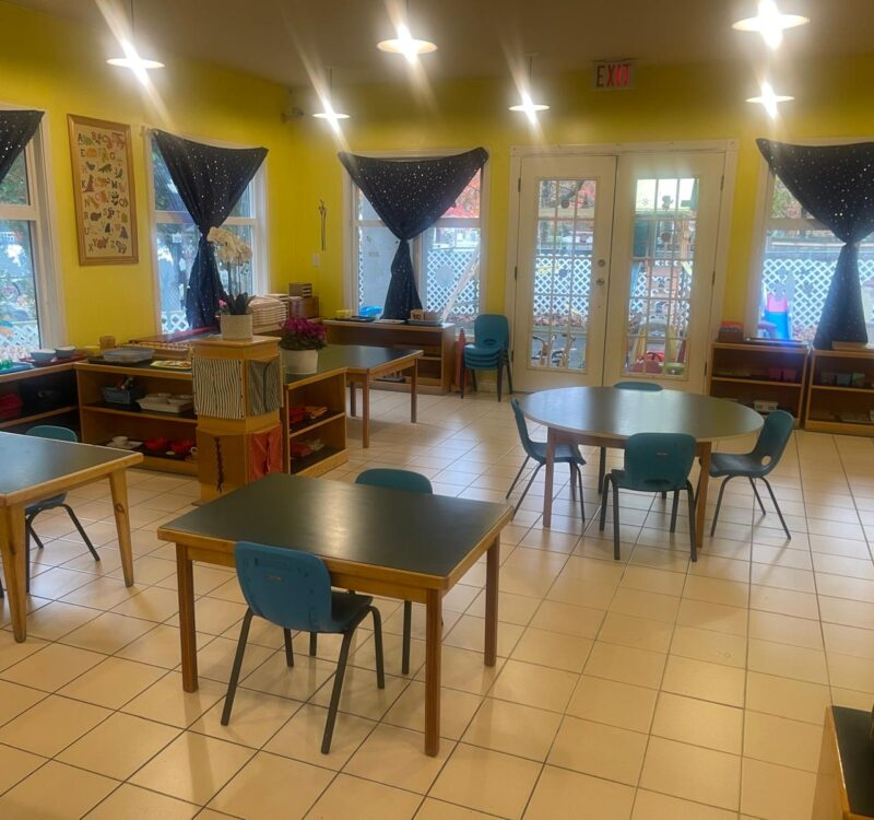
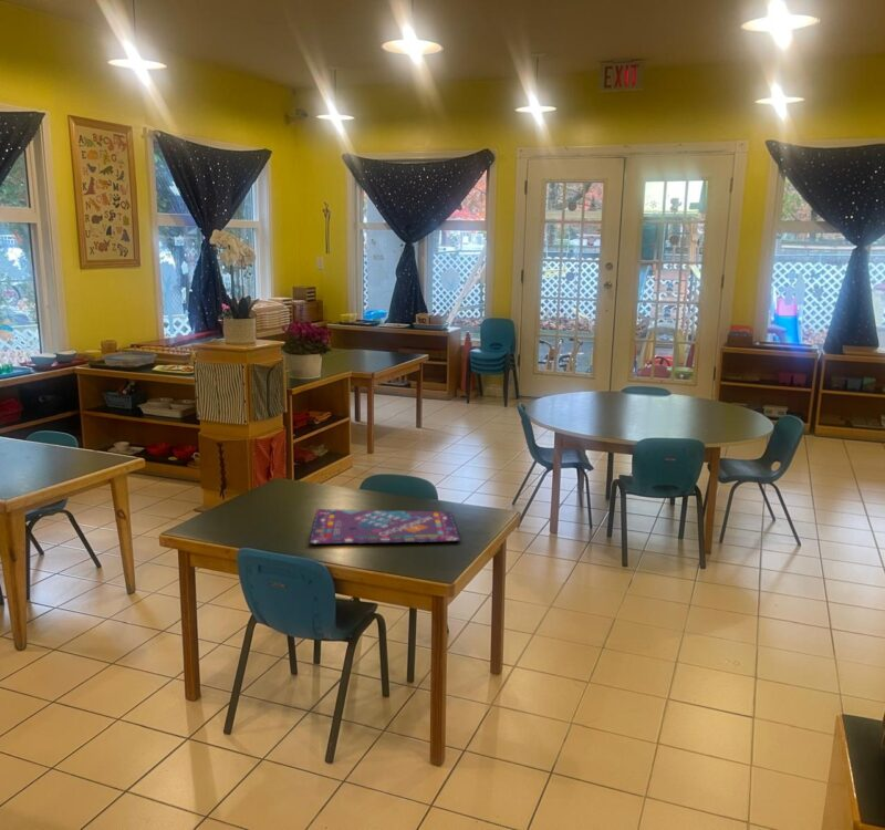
+ gameboard (384, 518)
